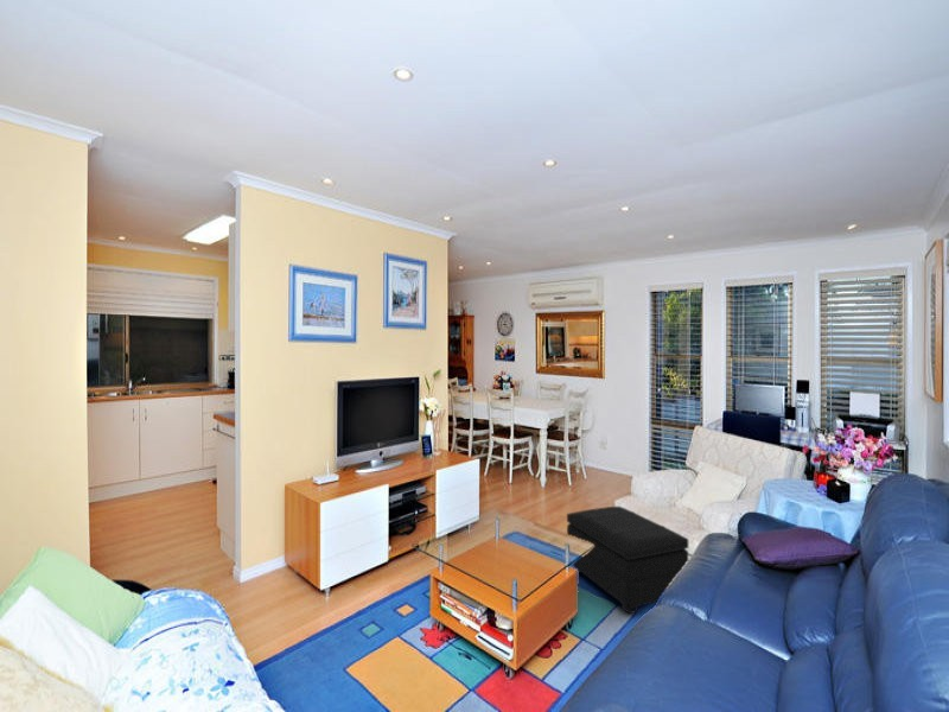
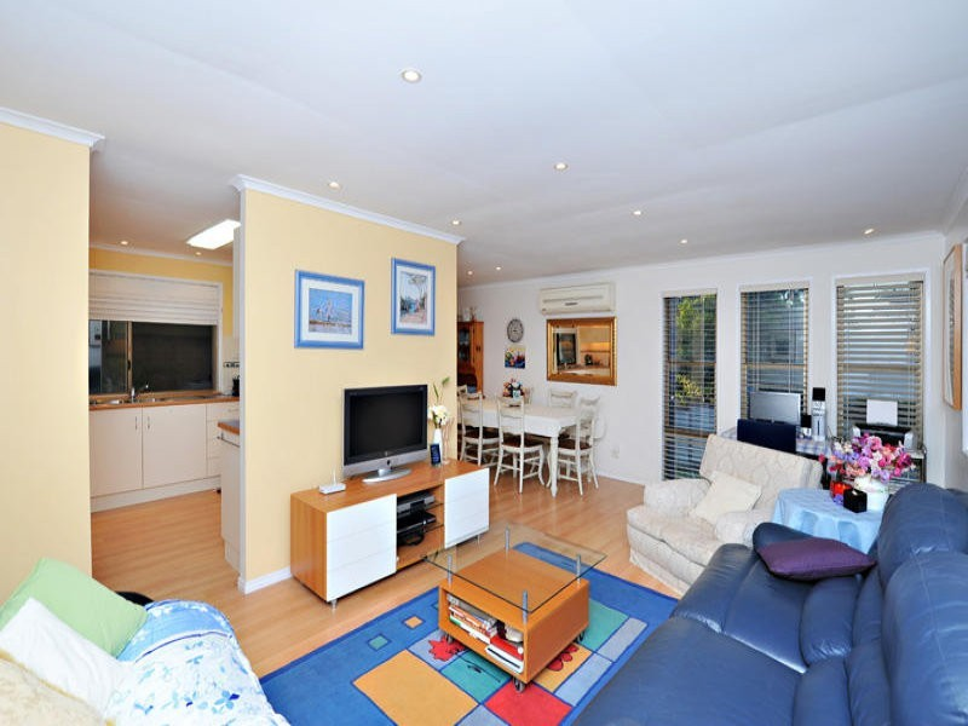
- footstool (623, 553)
